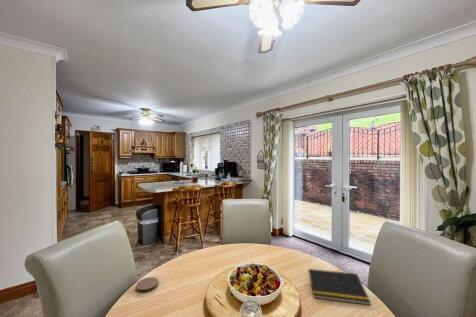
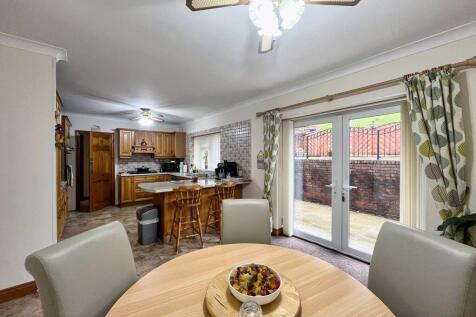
- notepad (336, 285)
- coaster (147, 284)
